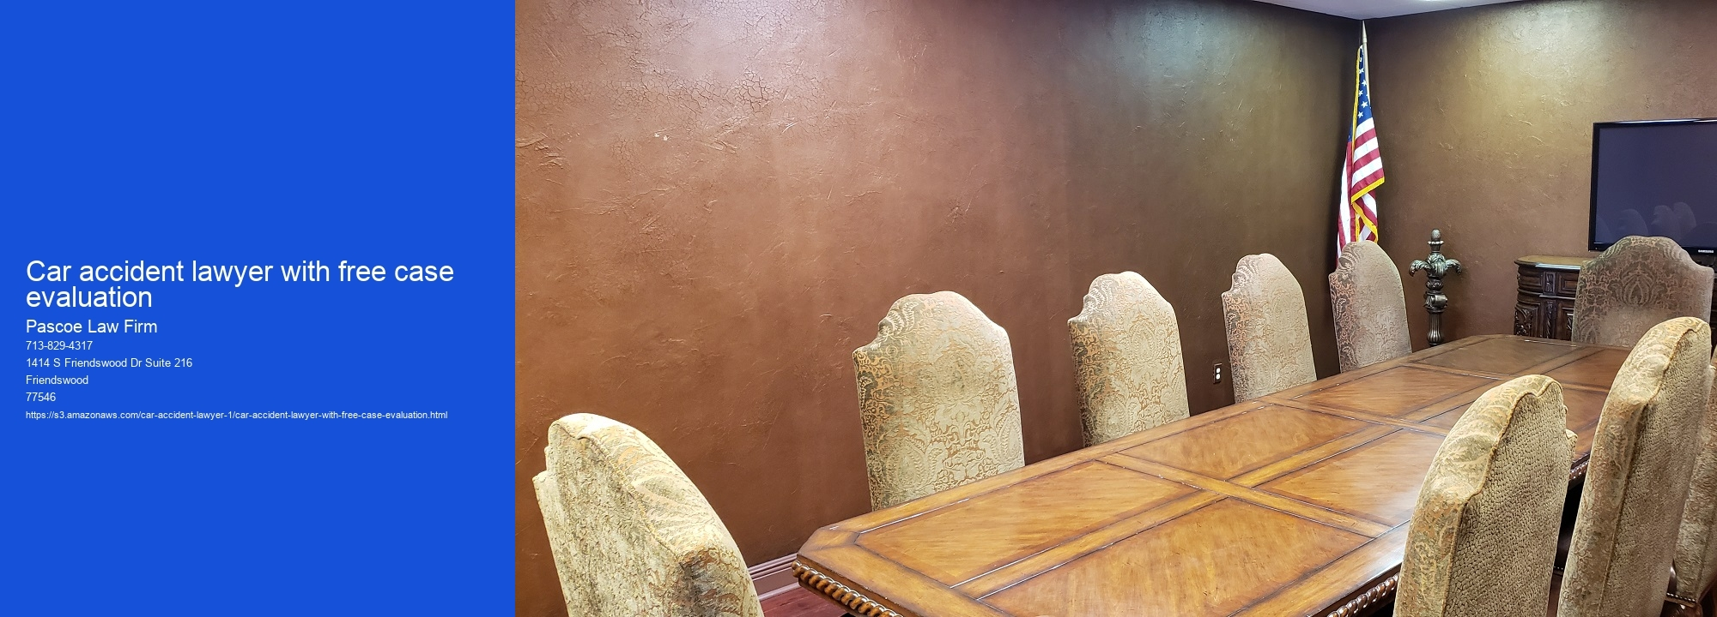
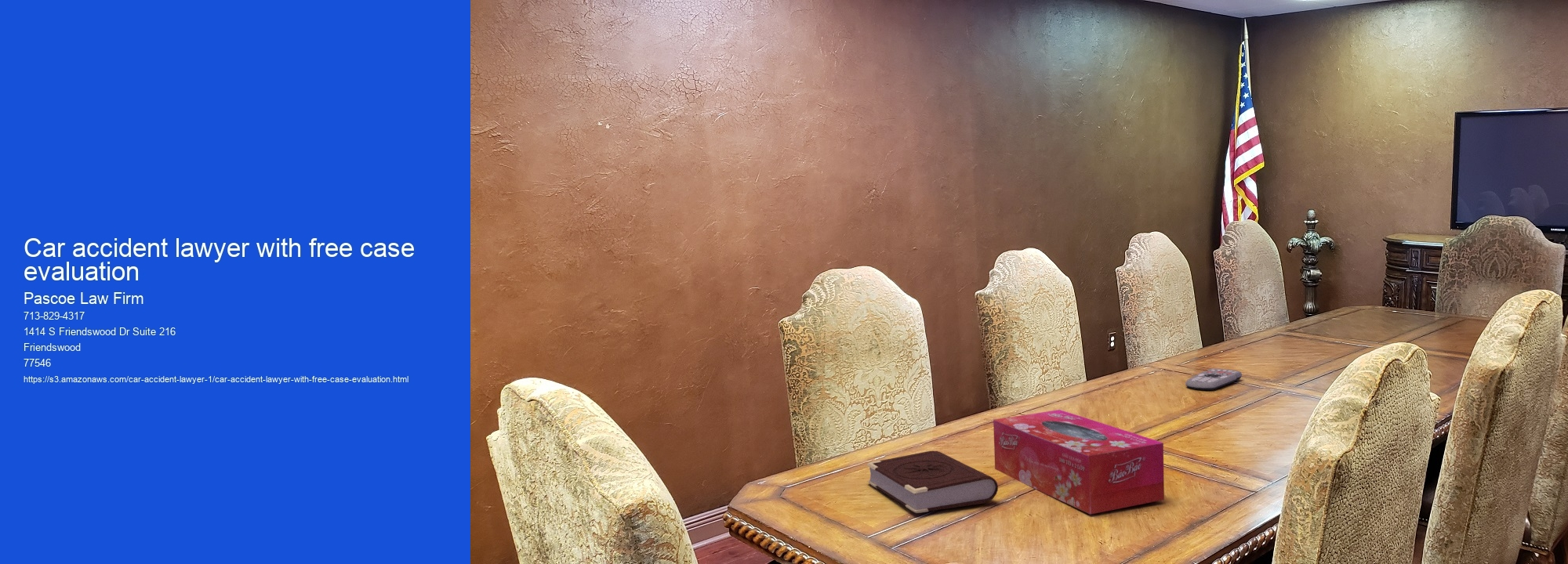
+ book (930, 479)
+ remote control (1212, 379)
+ tissue box (1073, 457)
